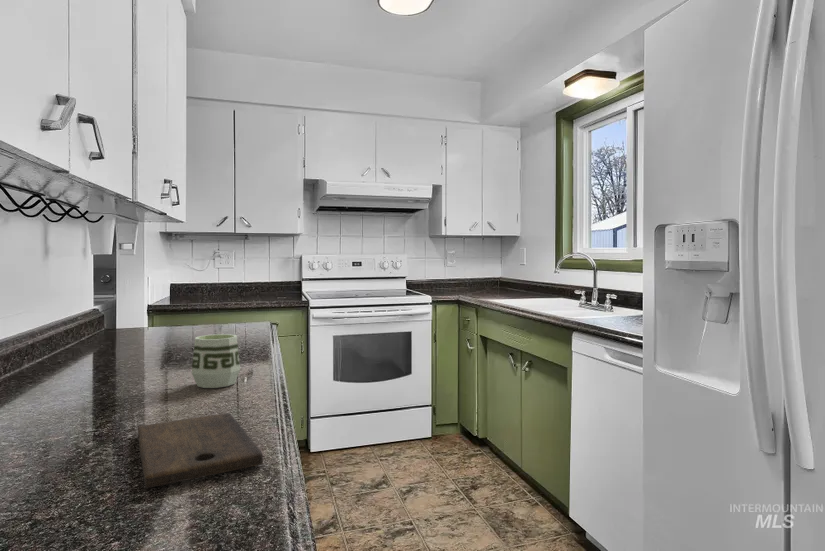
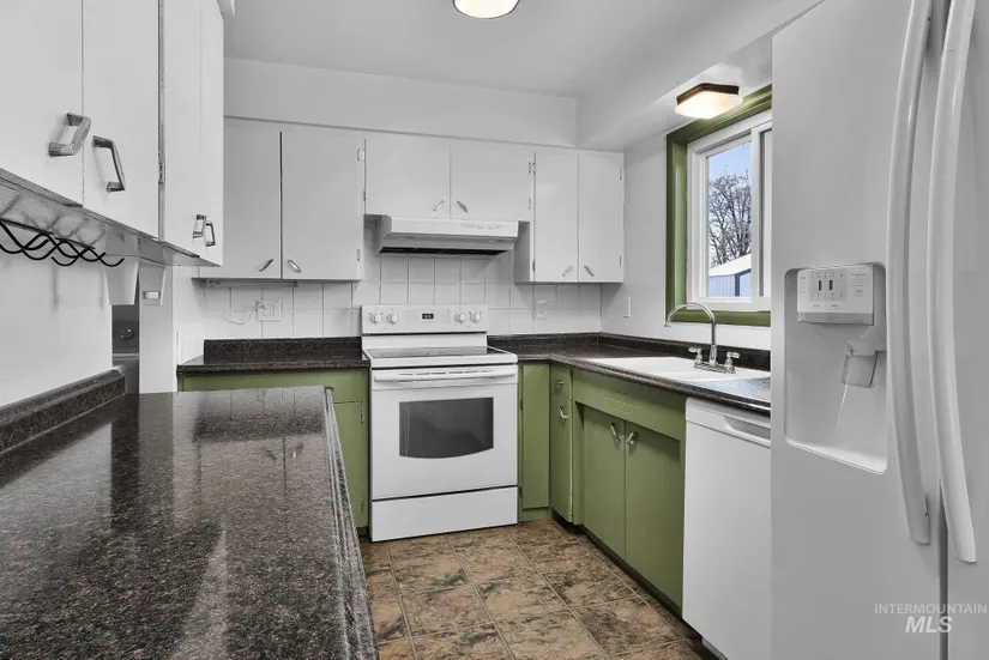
- cup (216, 360)
- cutting board (195, 443)
